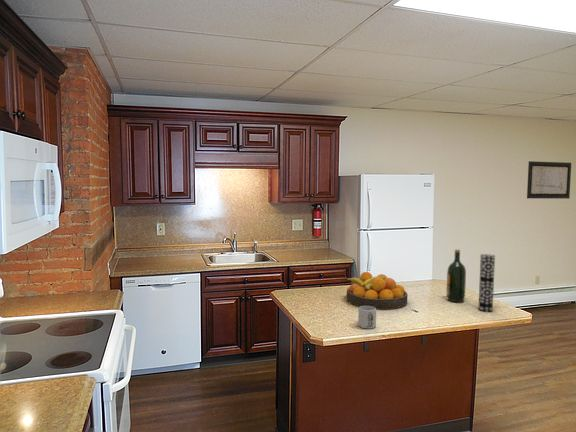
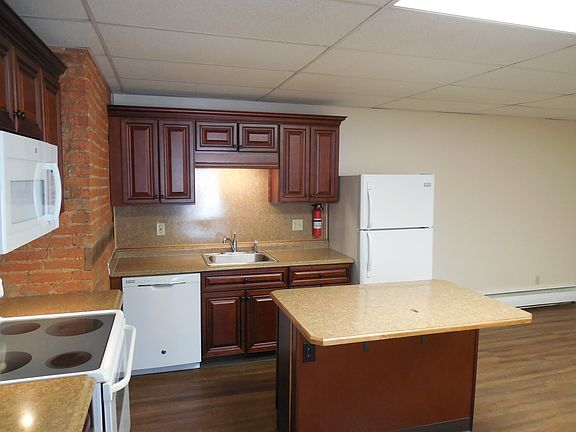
- vase (486, 282)
- wine bottle (456, 275)
- fruit bowl (376, 287)
- mug (365, 316)
- wall art (549, 180)
